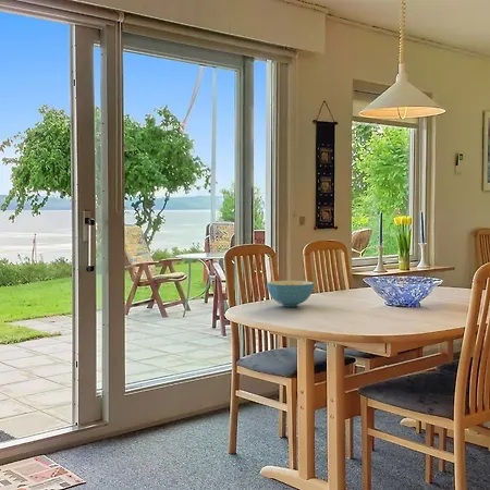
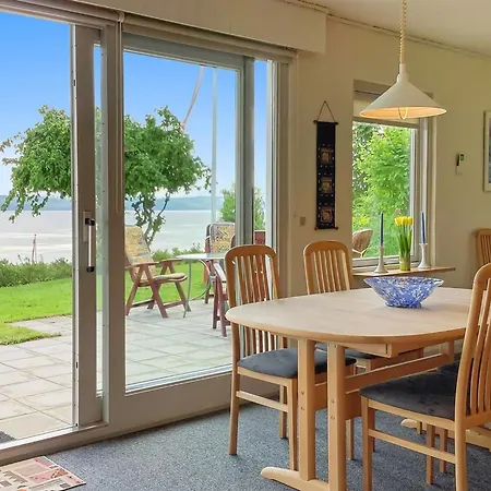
- cereal bowl (290, 294)
